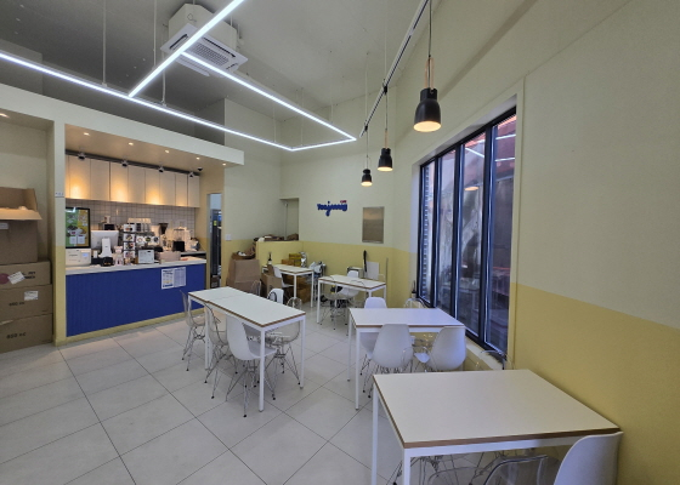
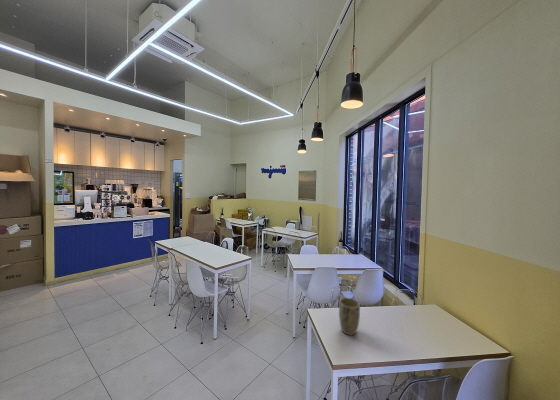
+ plant pot (349, 316)
